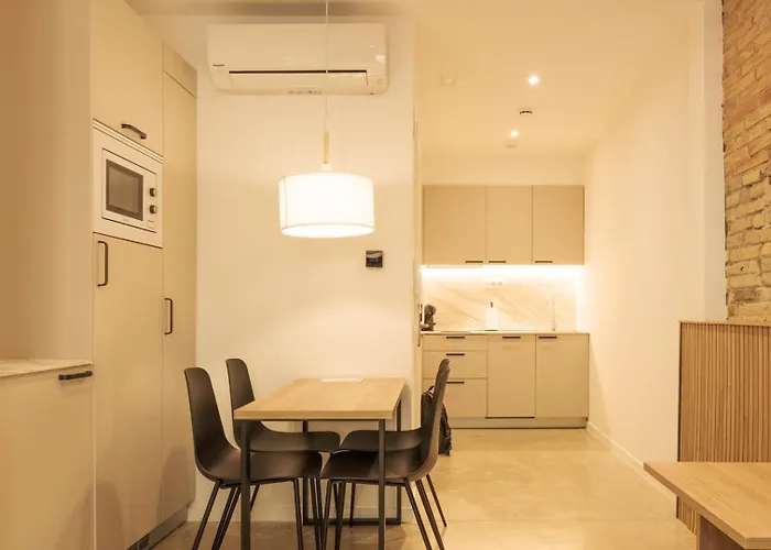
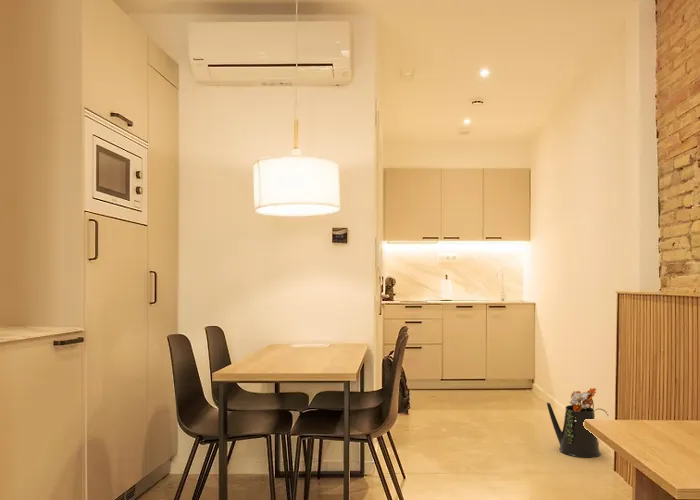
+ watering can (577, 418)
